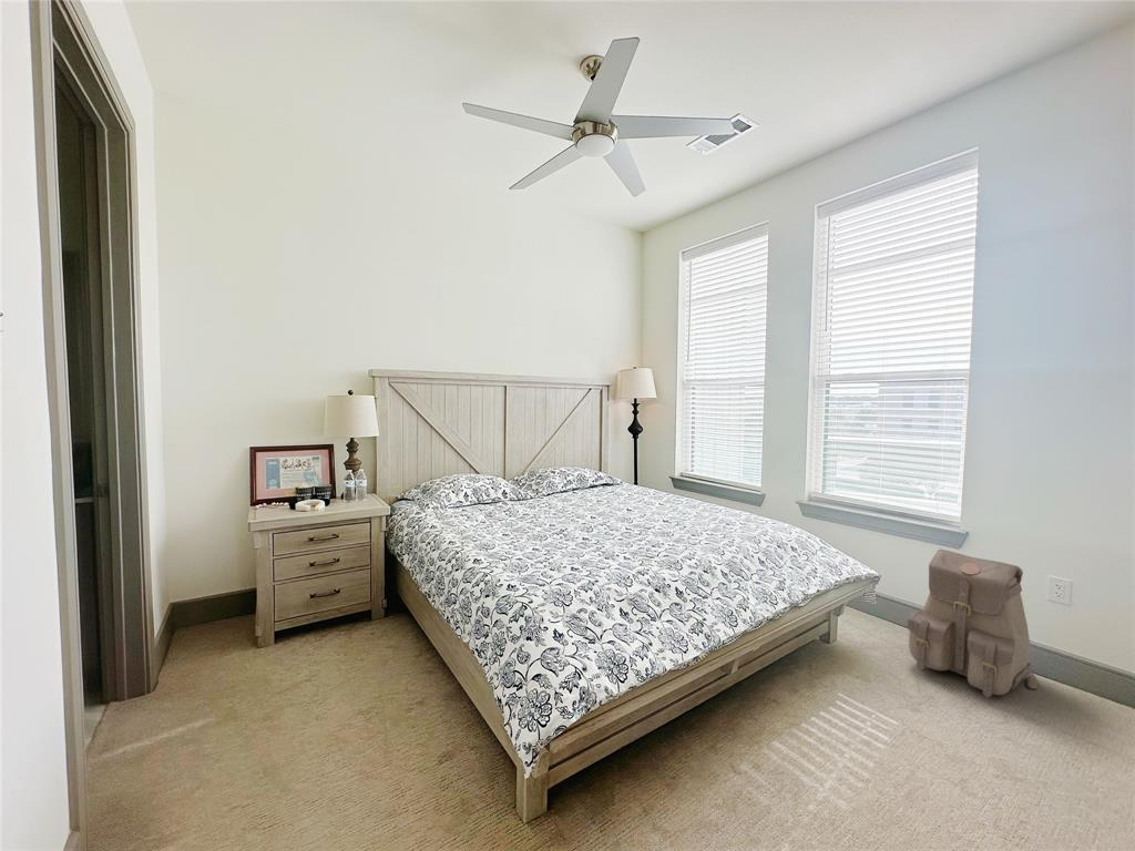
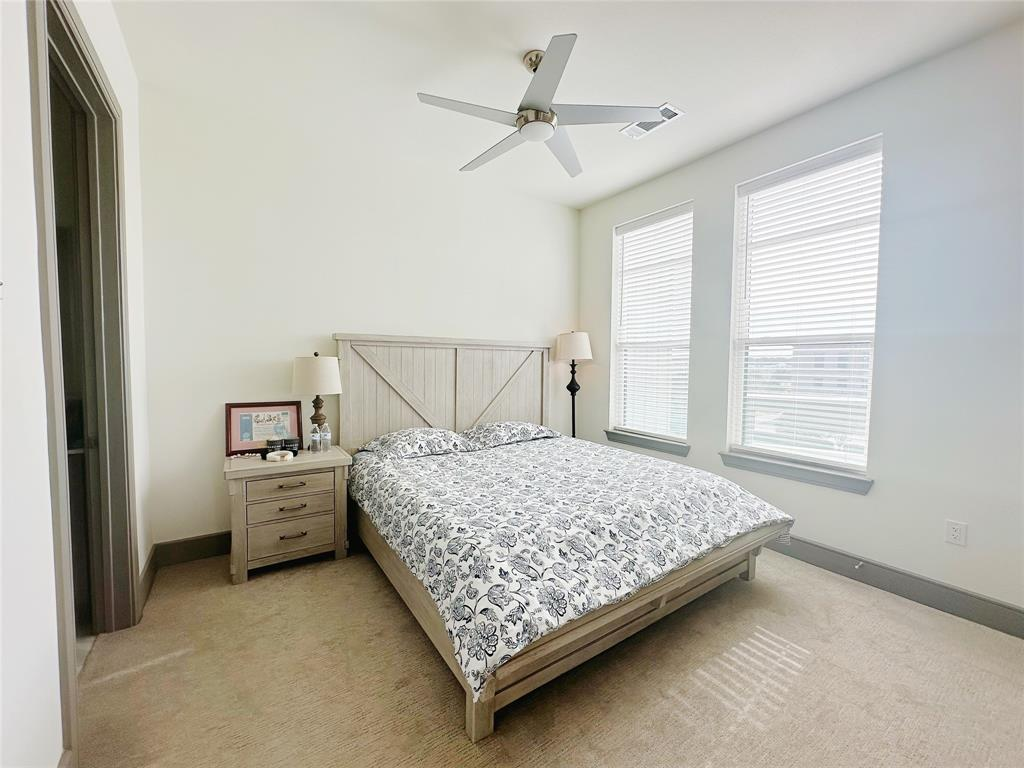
- backpack (970, 614)
